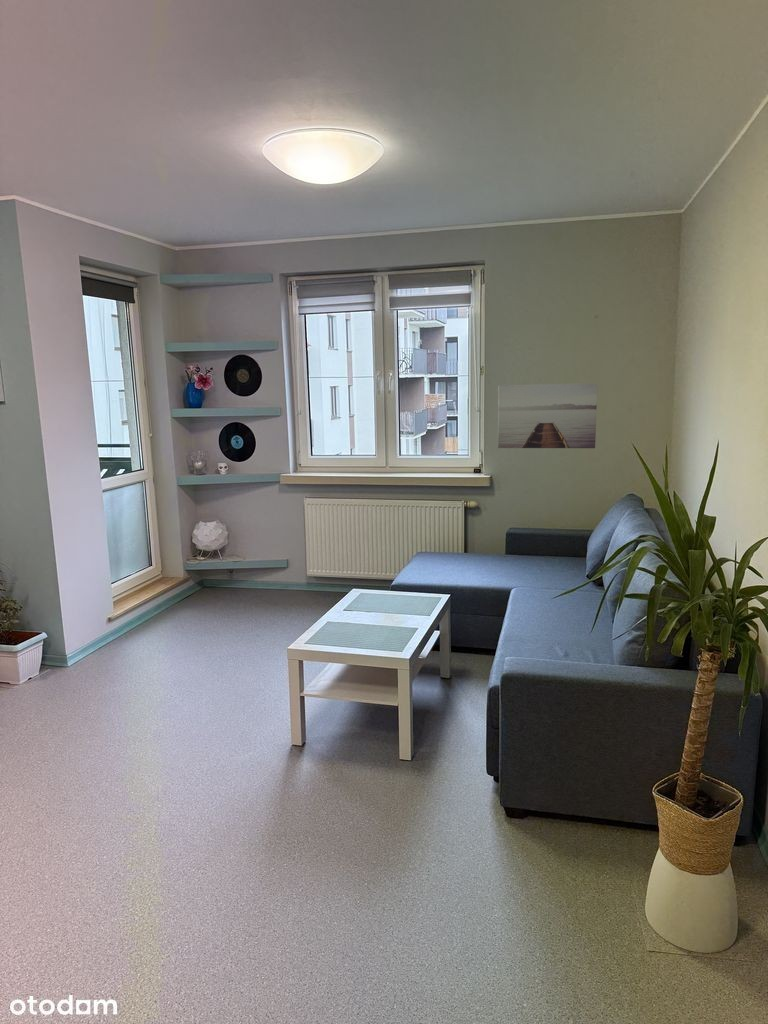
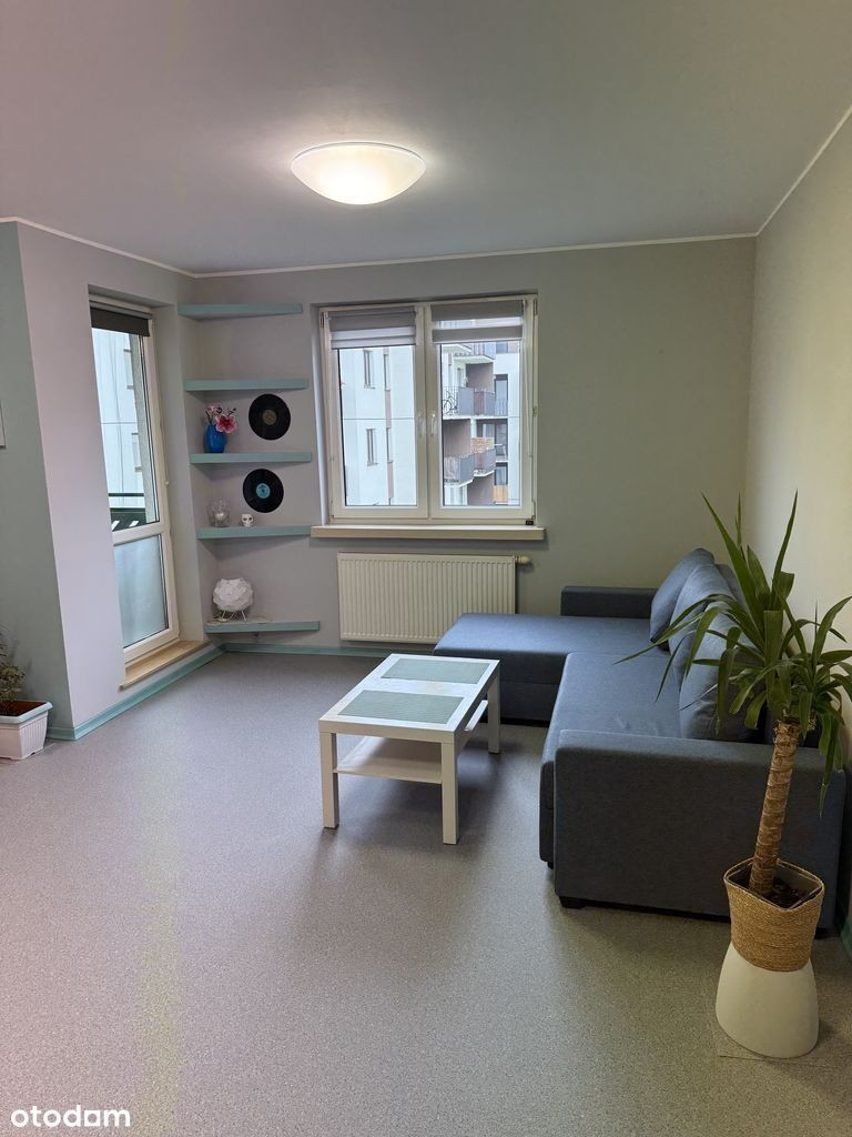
- wall art (546, 416)
